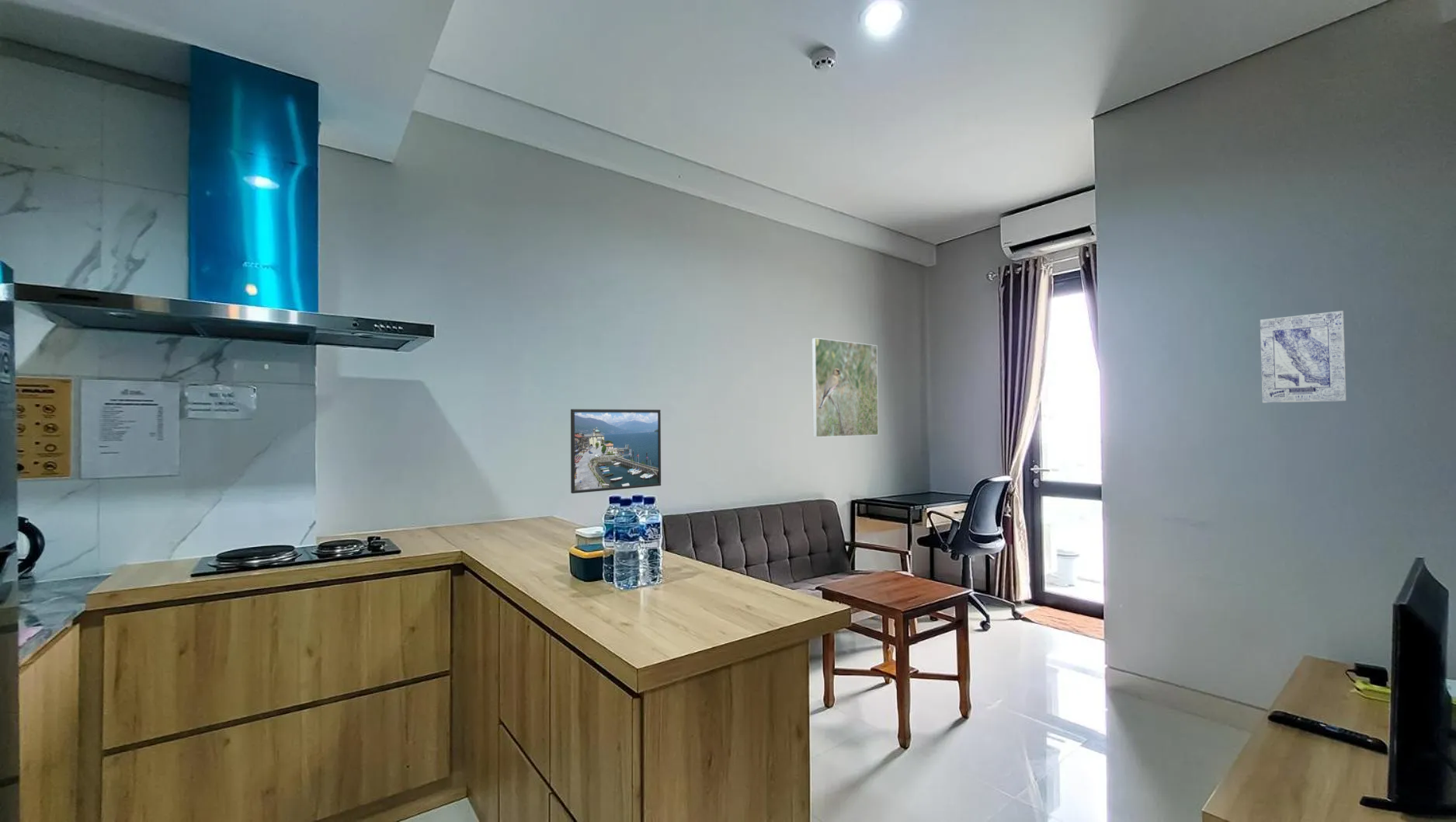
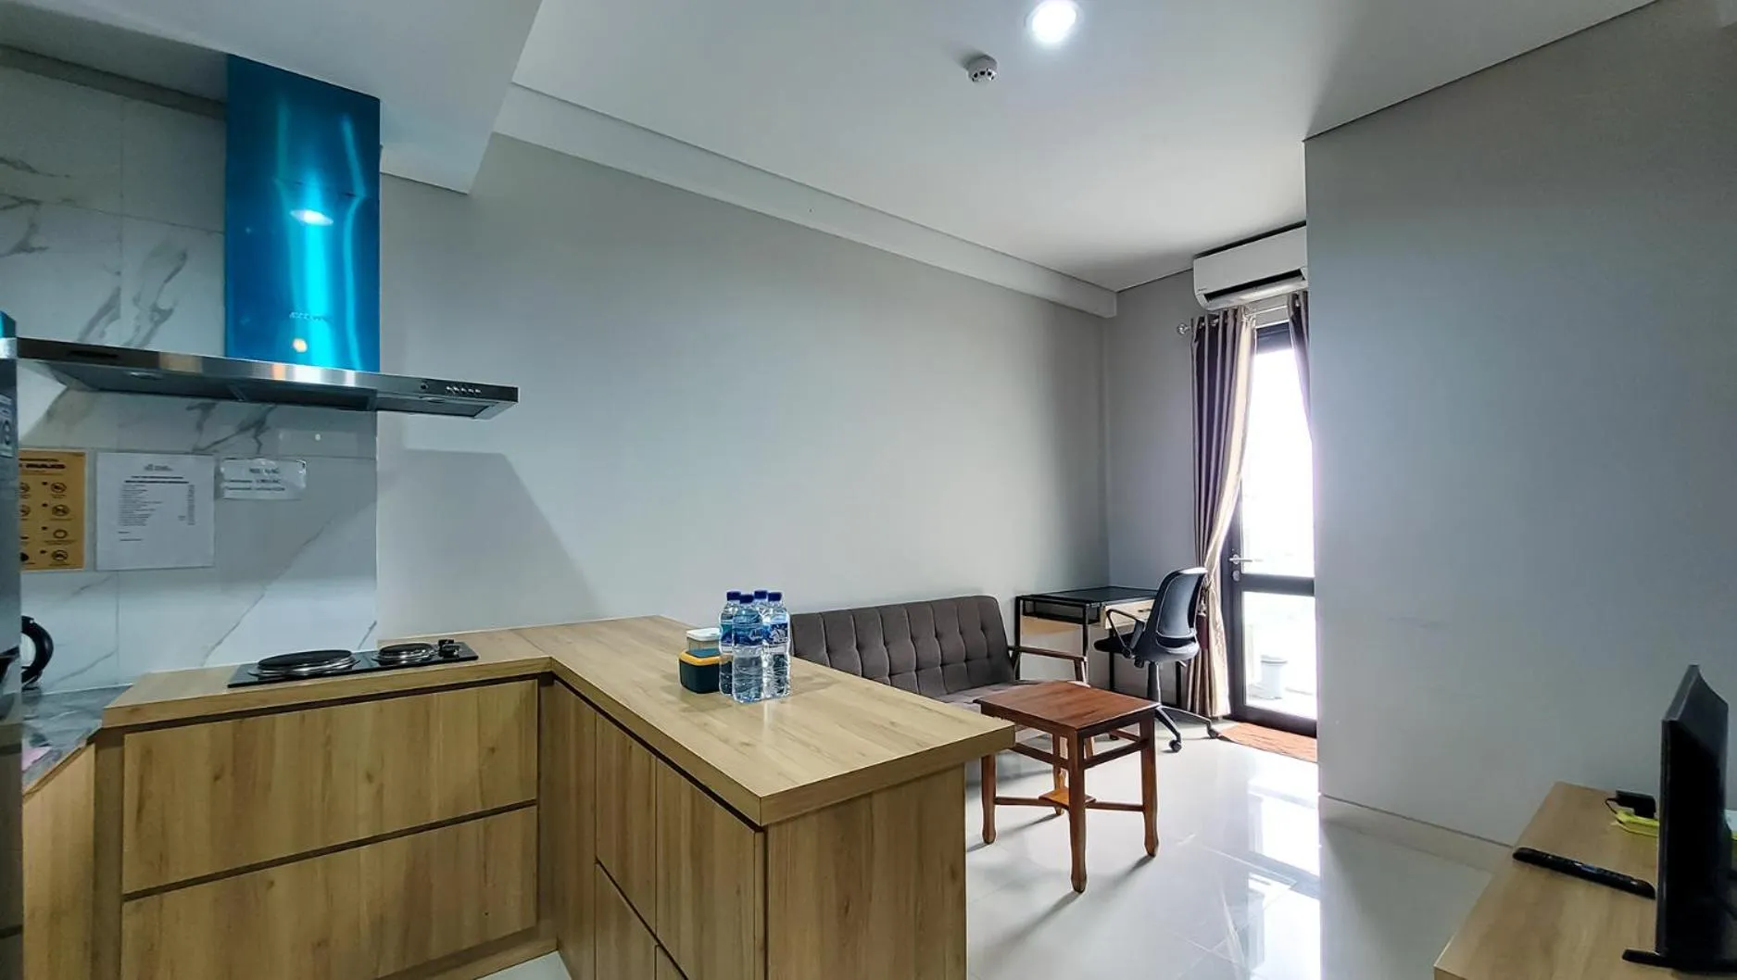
- wall art (1301, 358)
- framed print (846, 388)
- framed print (617, 449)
